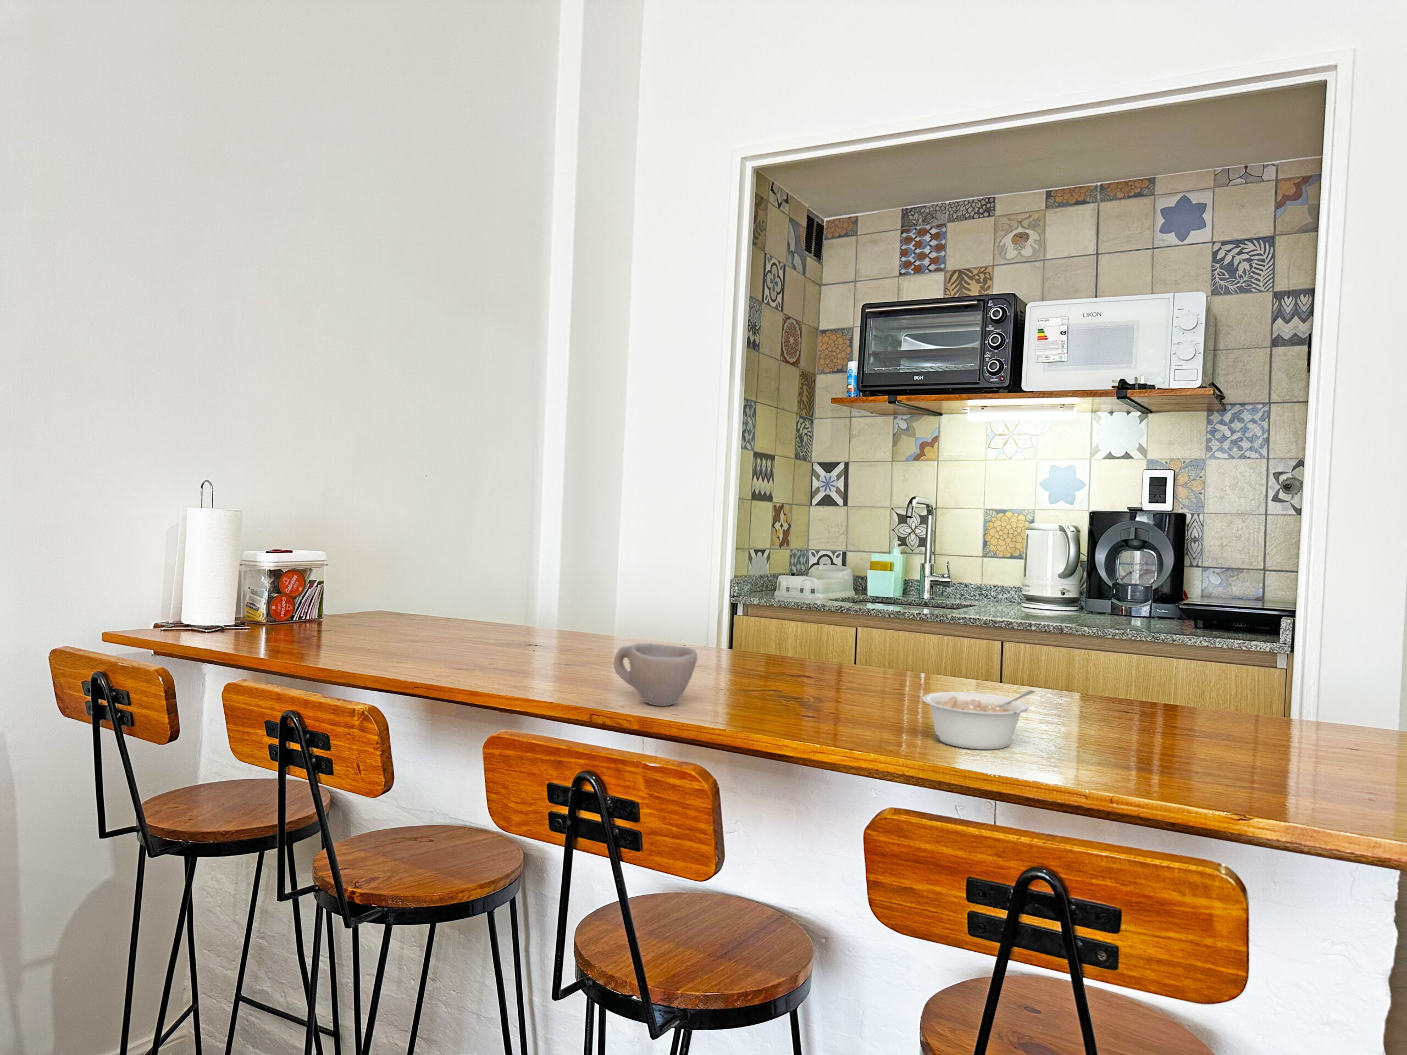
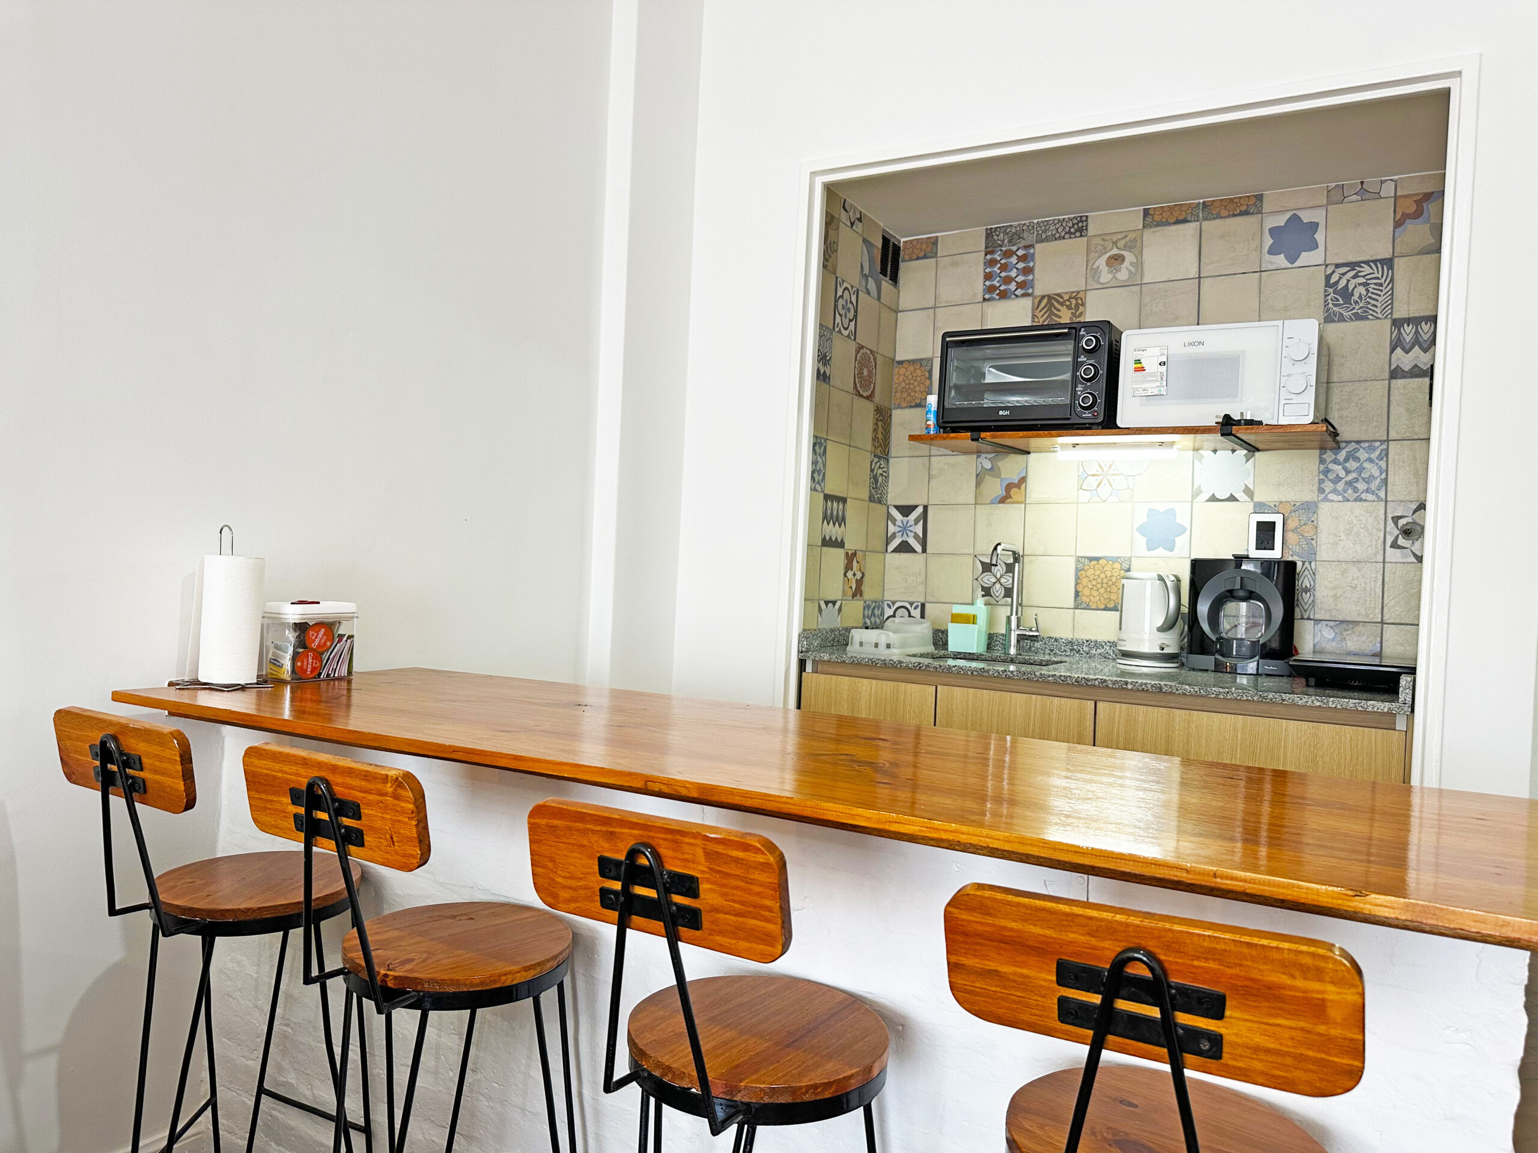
- legume (975, 717)
- cup (651, 674)
